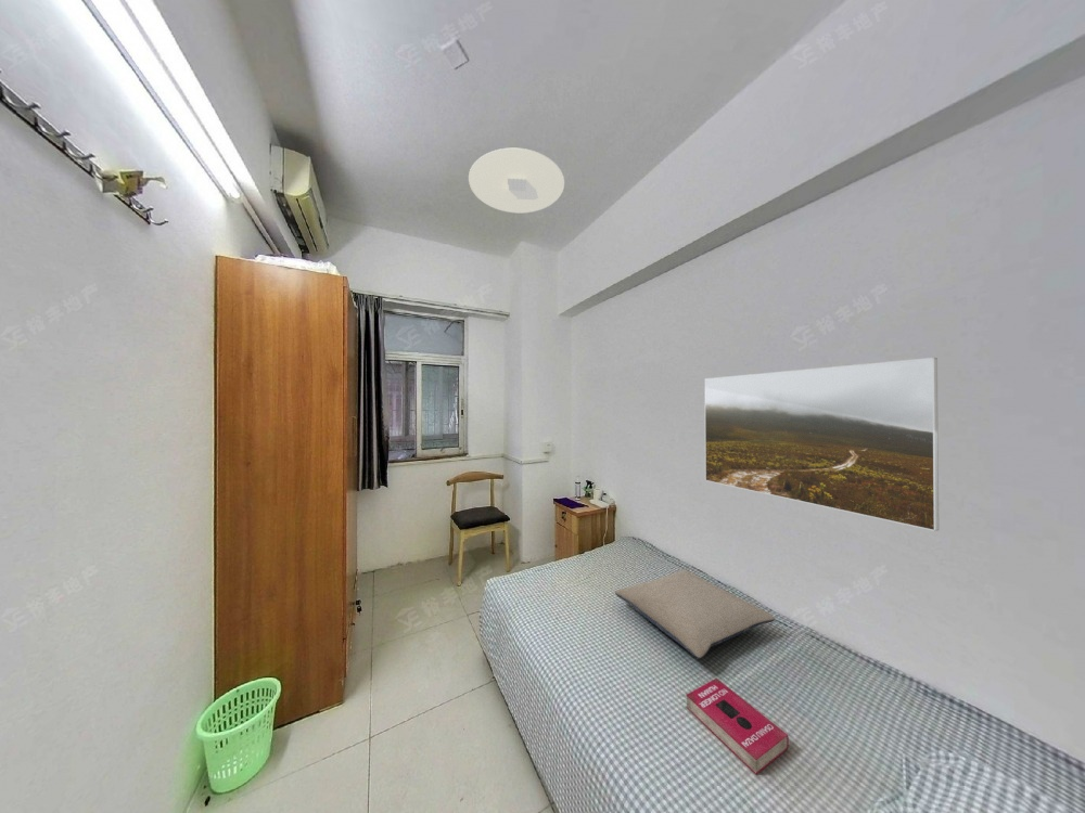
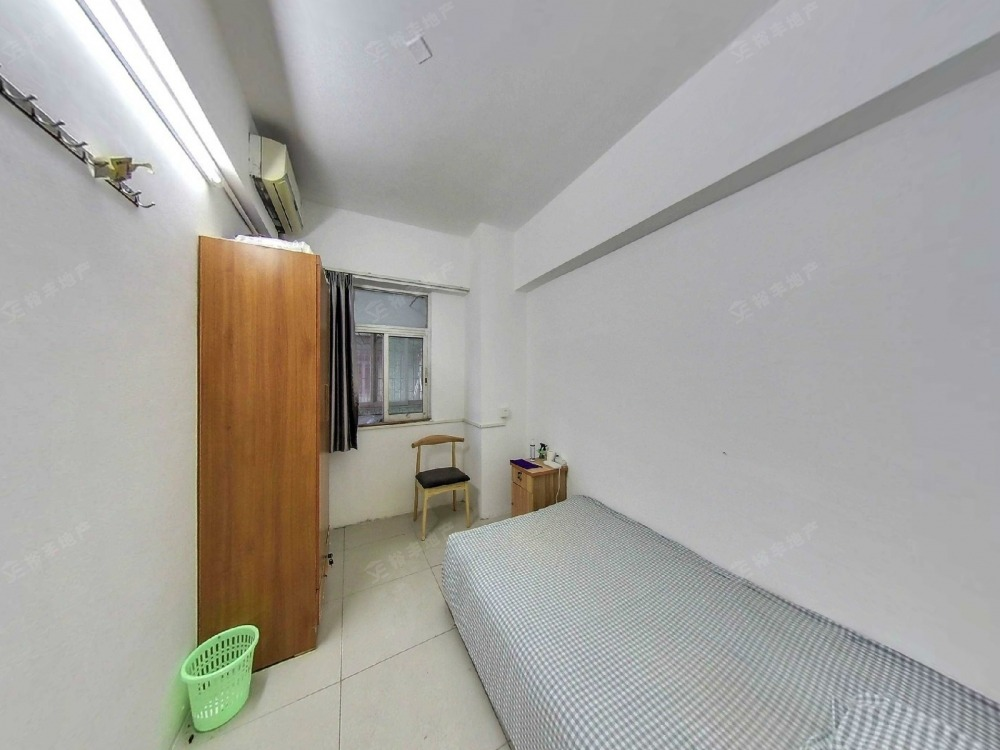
- pillow (689, 604)
- ceiling light (516, 180)
- book (733, 720)
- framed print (791, 435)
